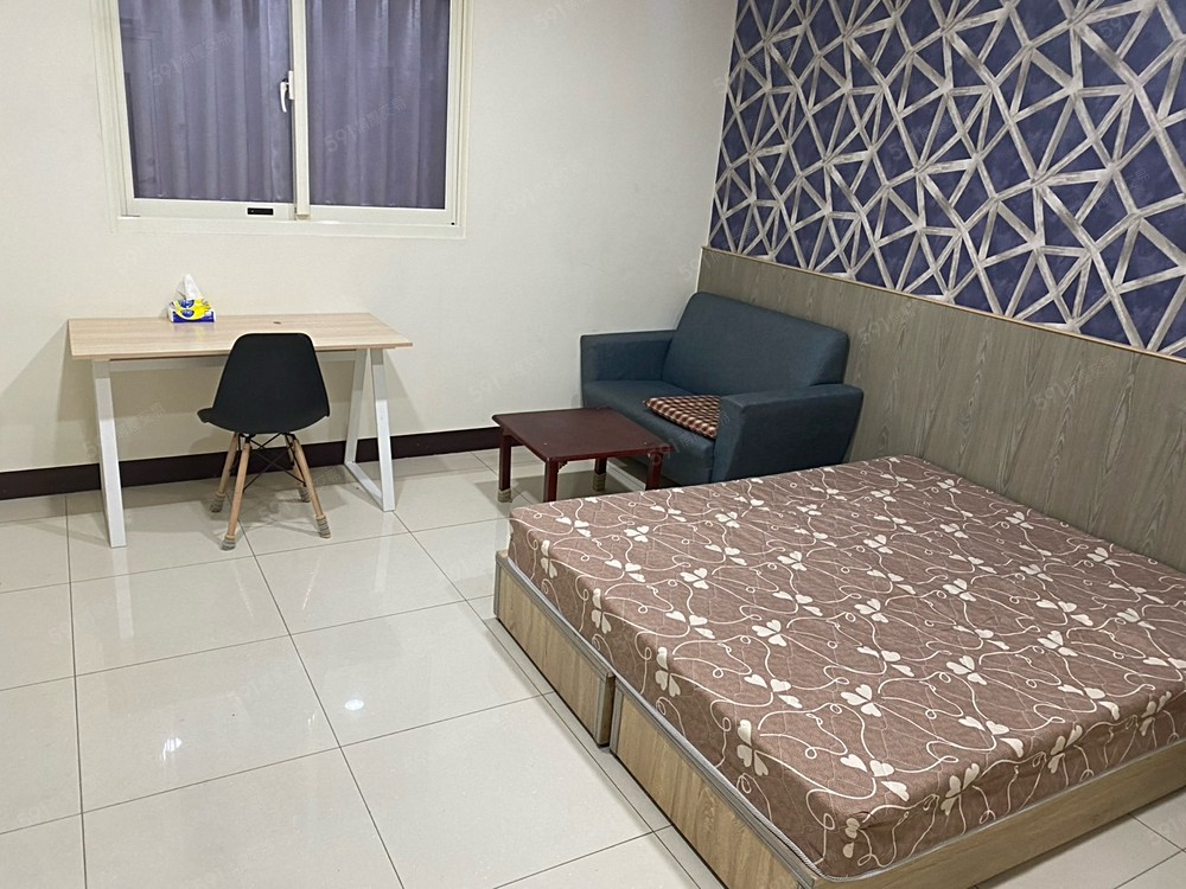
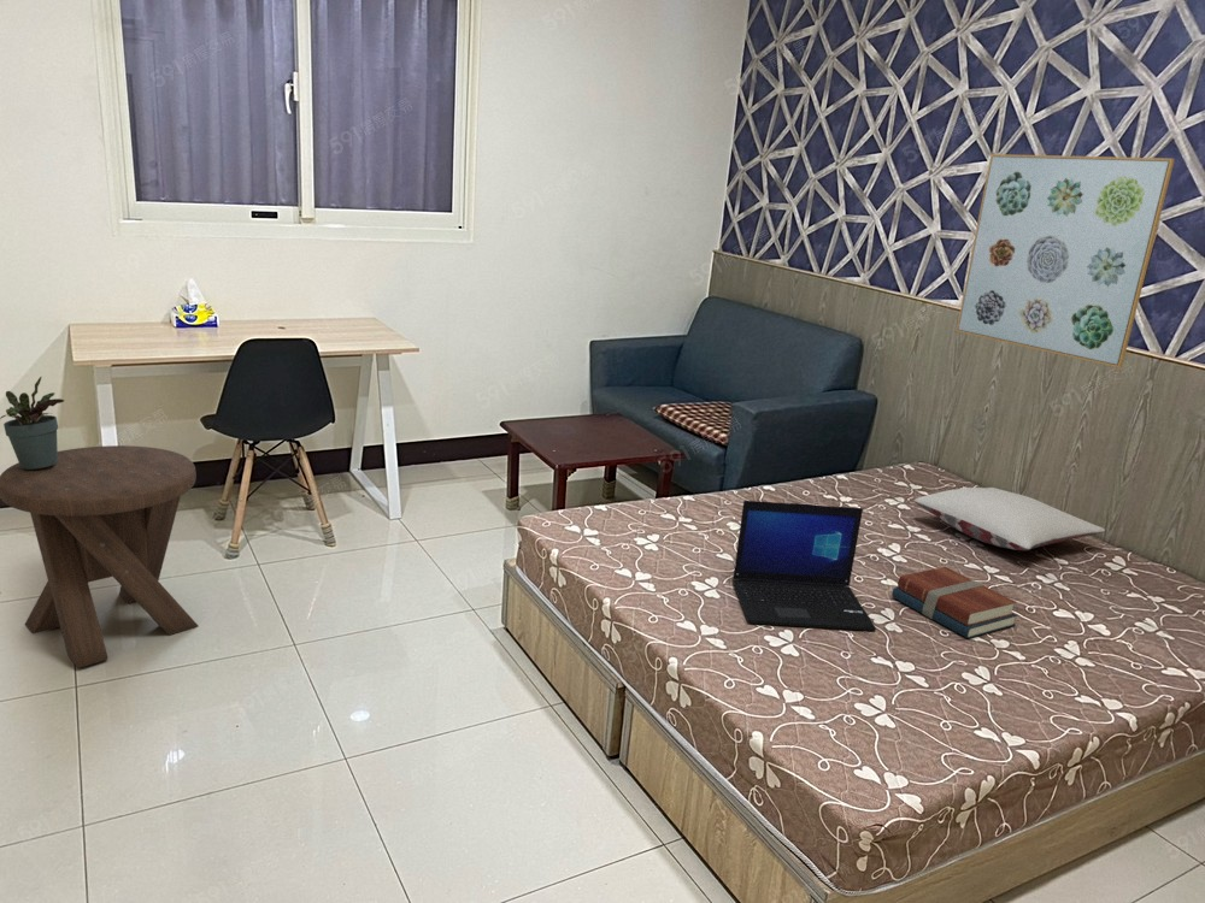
+ potted plant (42, 424)
+ laptop (806, 563)
+ wall art (1052, 254)
+ music stool (107, 549)
+ pillow (1007, 515)
+ books (954, 600)
